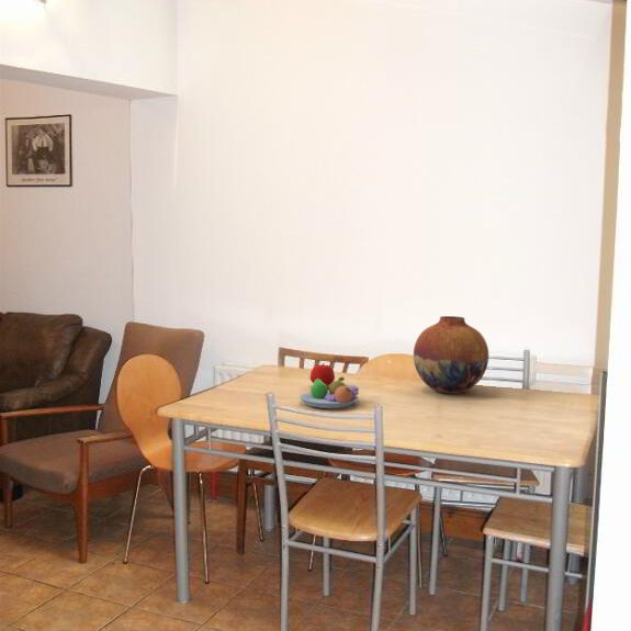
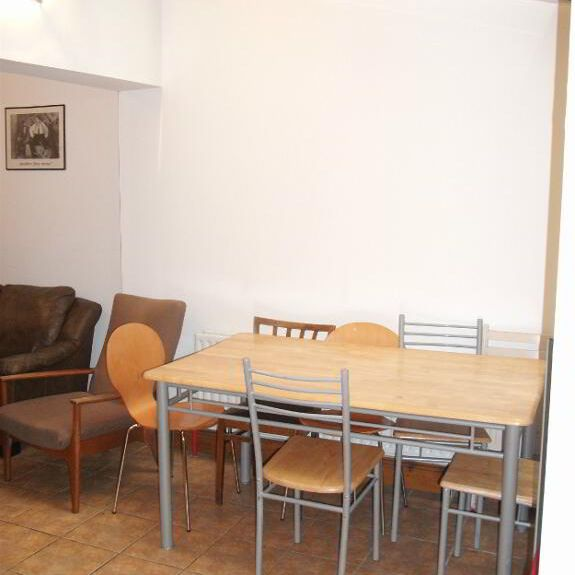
- apple (322, 374)
- vase (450, 353)
- fruit bowl (329, 391)
